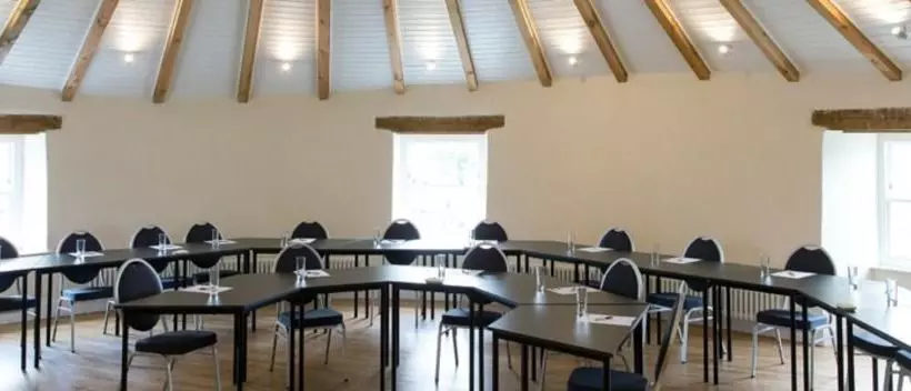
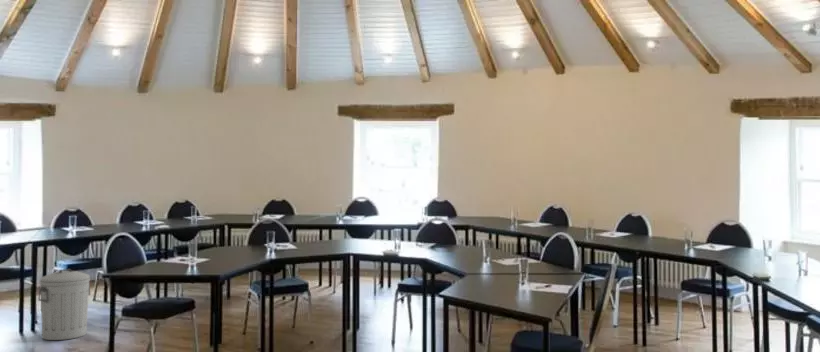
+ trash can (64, 302)
